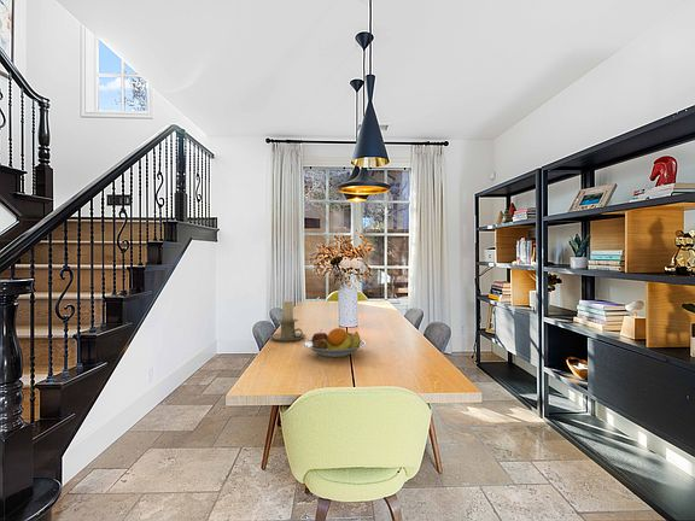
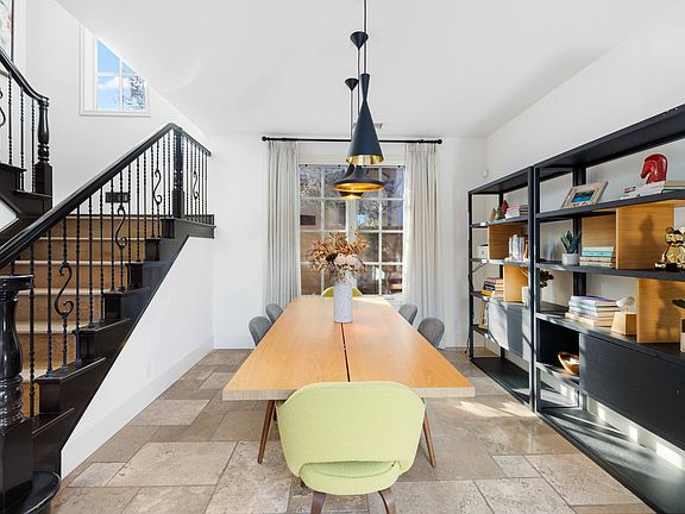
- candle holder (287, 318)
- fruit bowl (334, 340)
